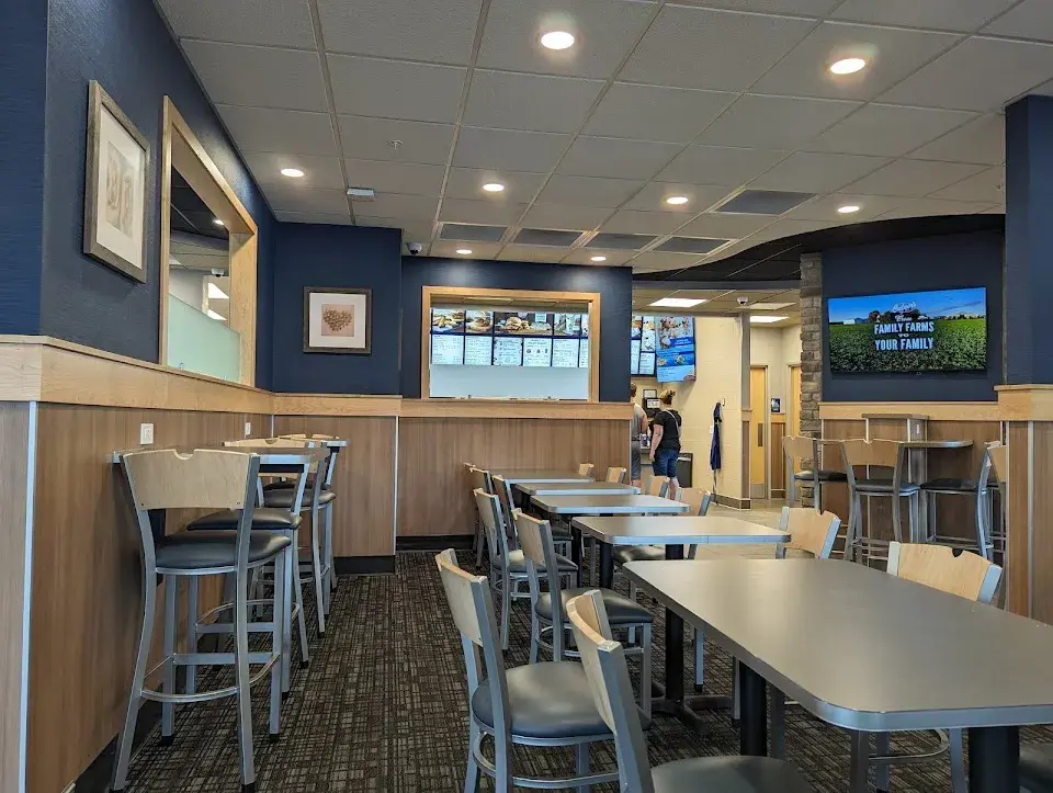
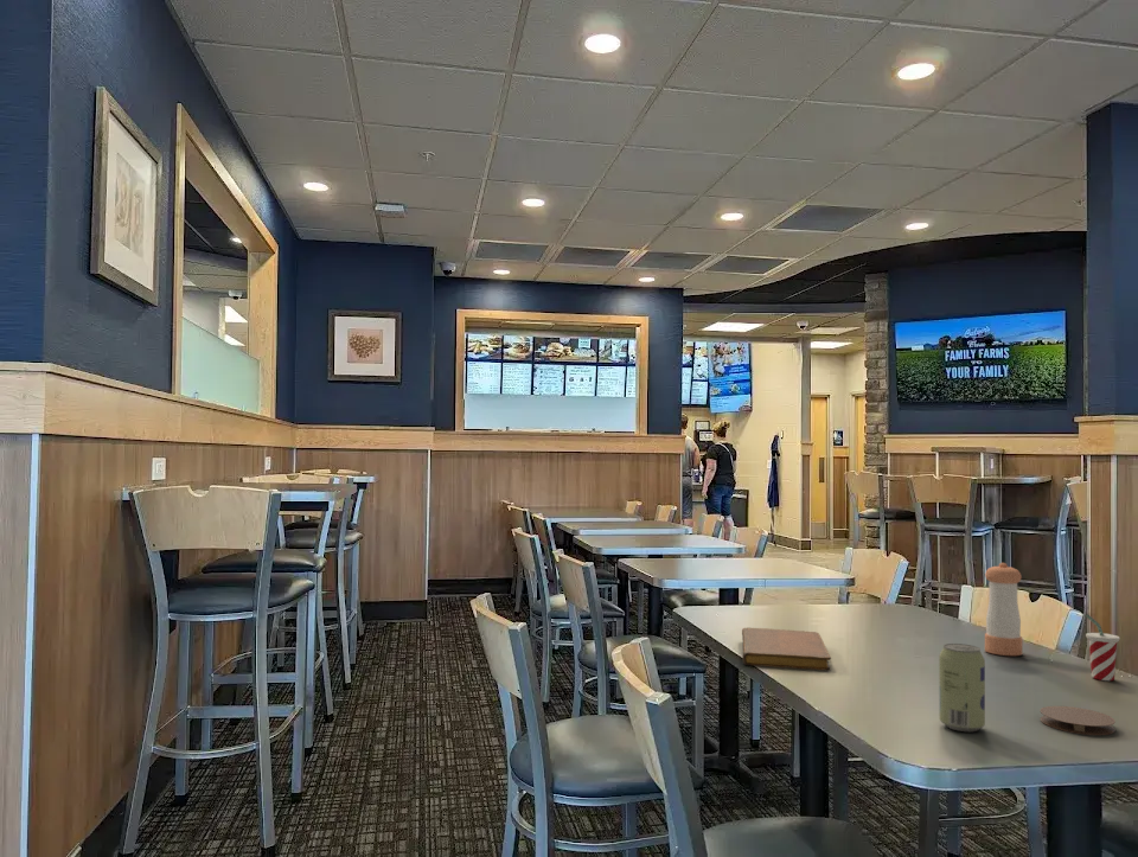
+ notebook (782, 647)
+ pepper shaker (1003, 607)
+ coaster (1076, 720)
+ beverage cup (1102, 646)
+ beverage can (961, 686)
